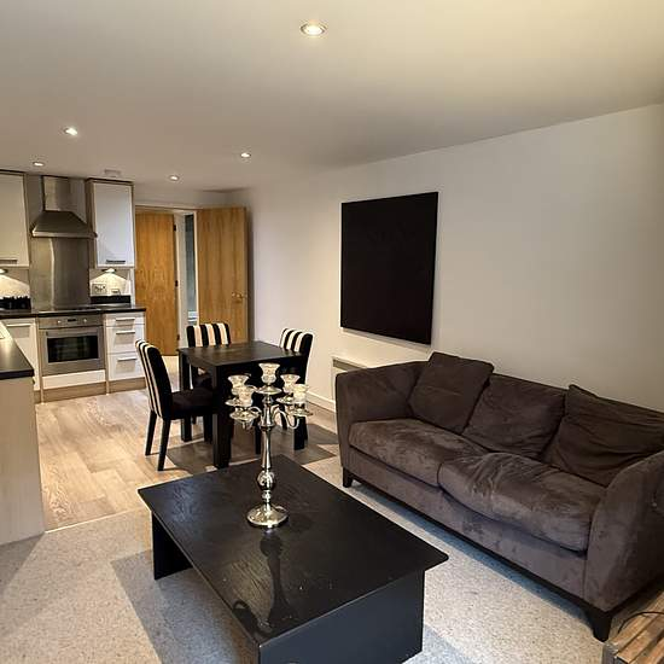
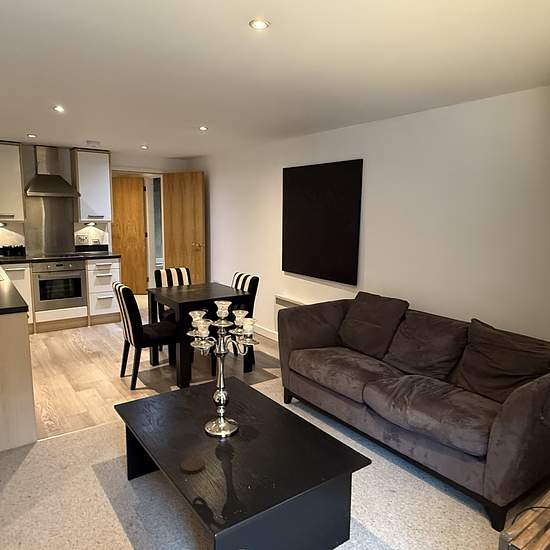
+ coaster (192, 465)
